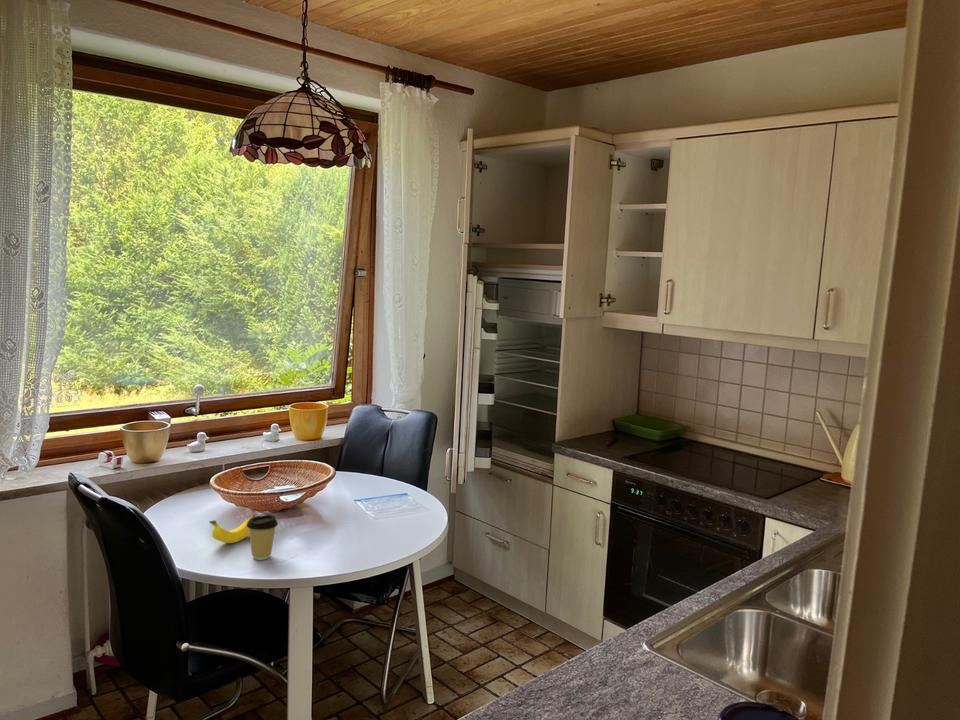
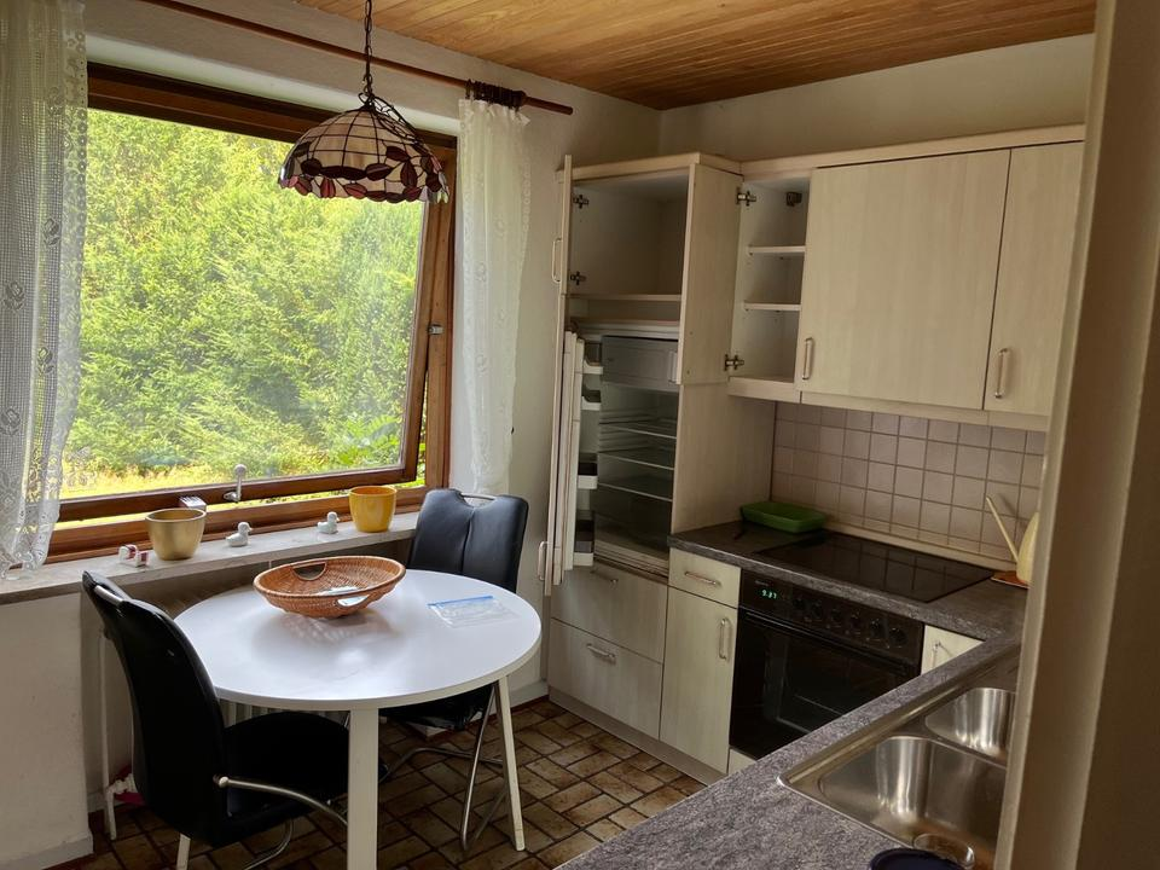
- coffee cup (261, 537)
- banana (234, 529)
